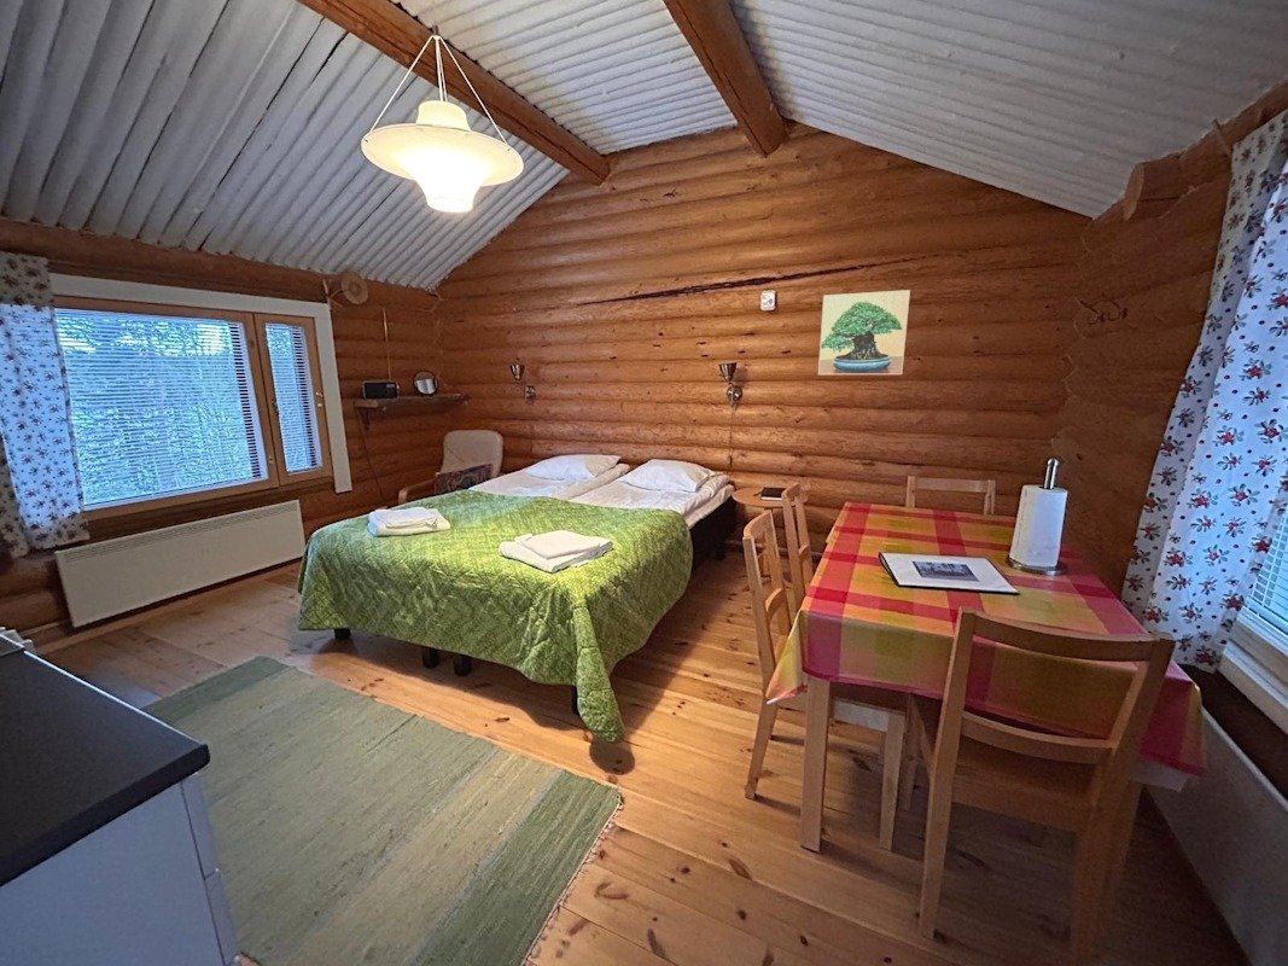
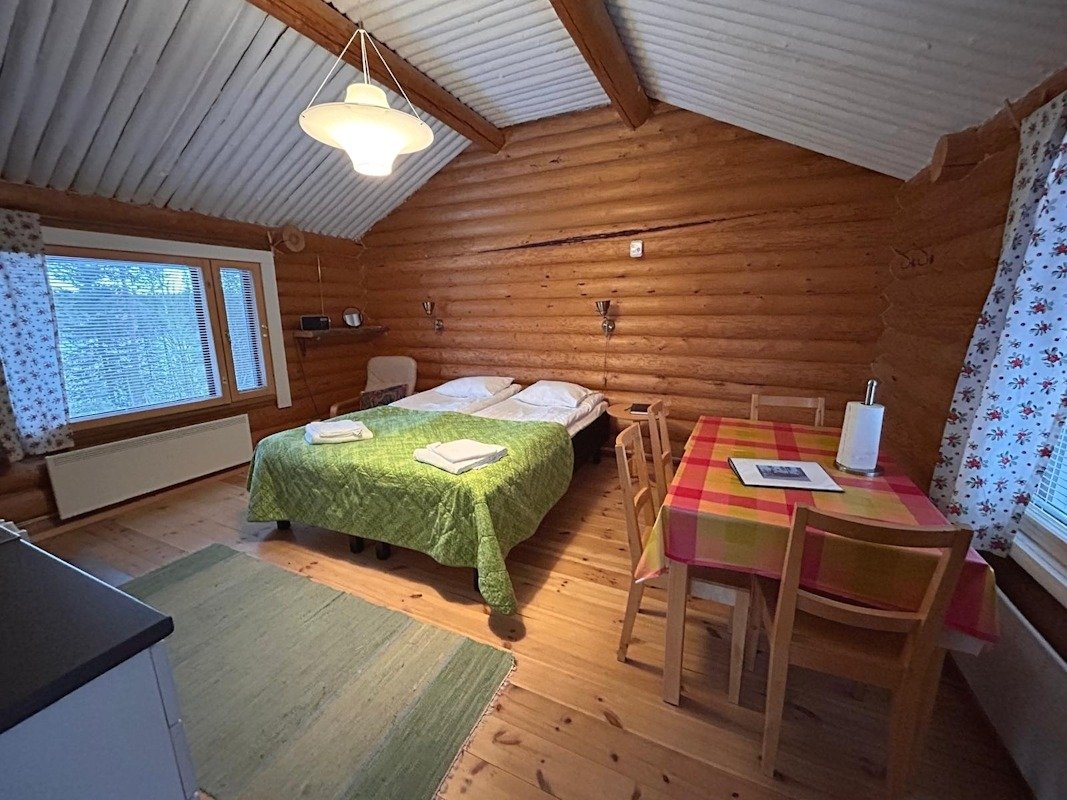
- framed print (862, 333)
